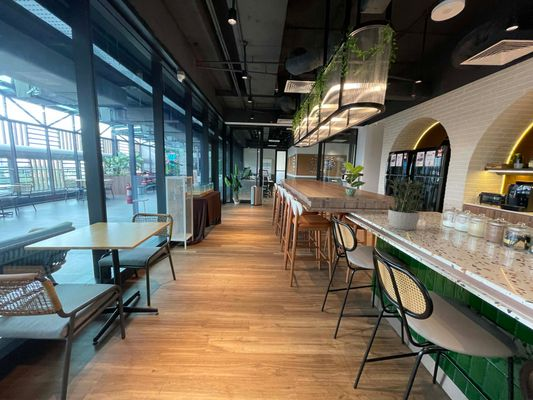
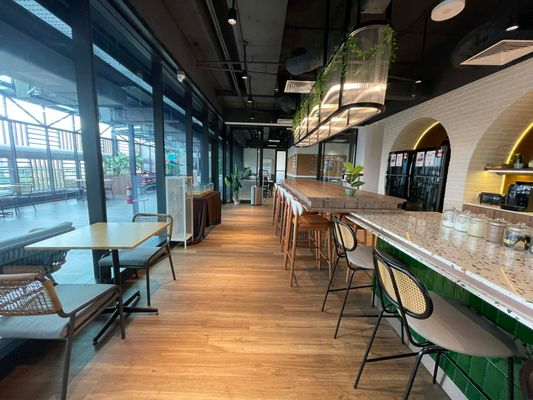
- potted plant (404, 201)
